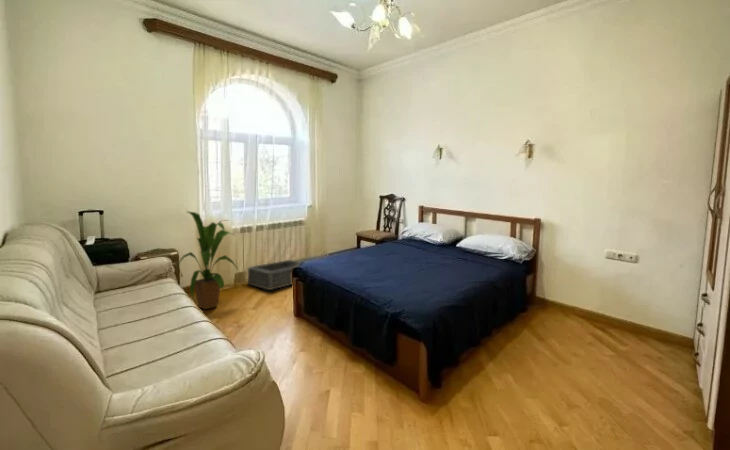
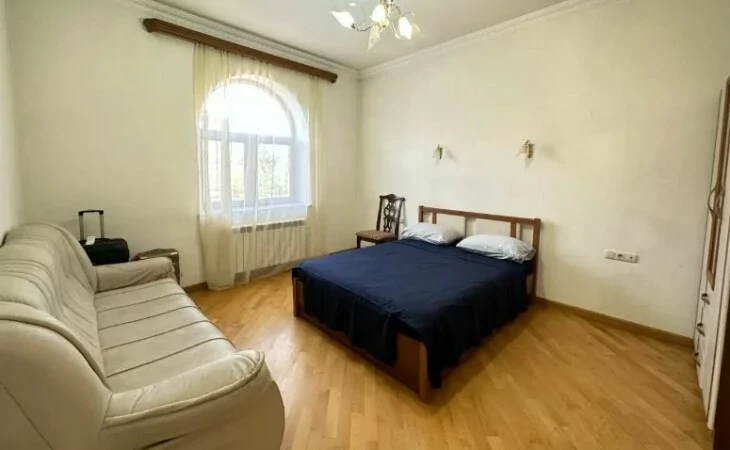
- house plant (213, 257)
- basket (280, 273)
